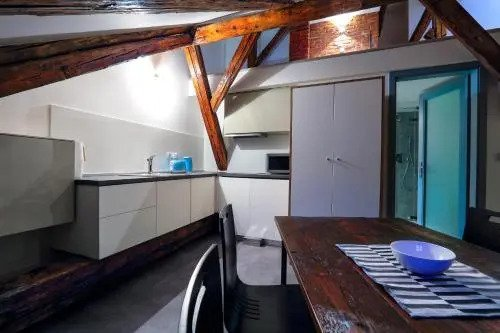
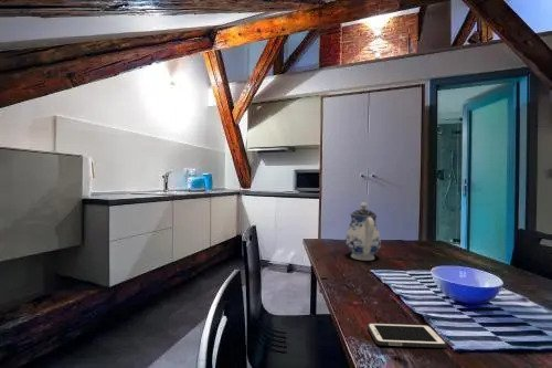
+ teapot (363, 230)
+ cell phone (404, 335)
